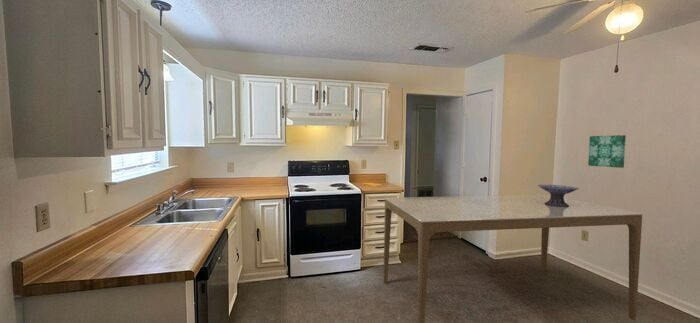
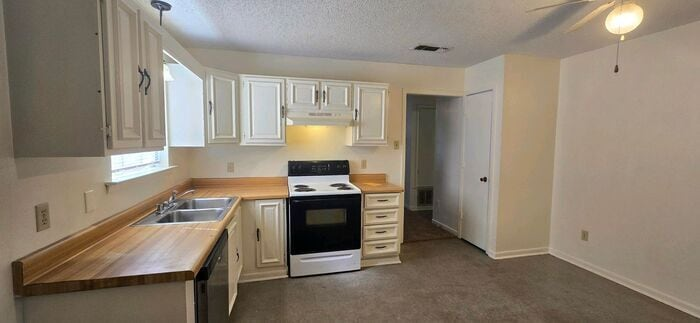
- decorative bowl (557, 195)
- dining table (497, 229)
- wall art (606, 151)
